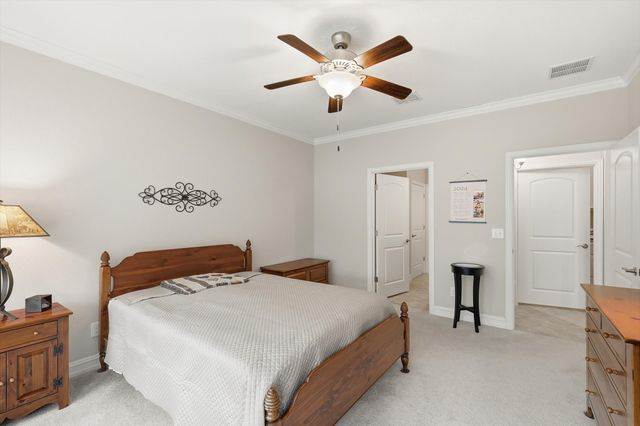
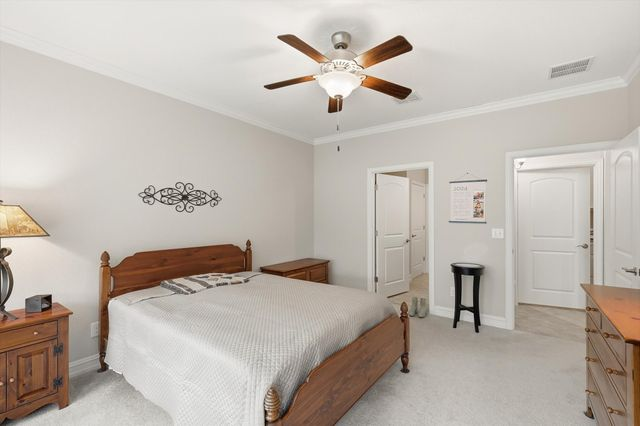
+ boots (416, 306)
